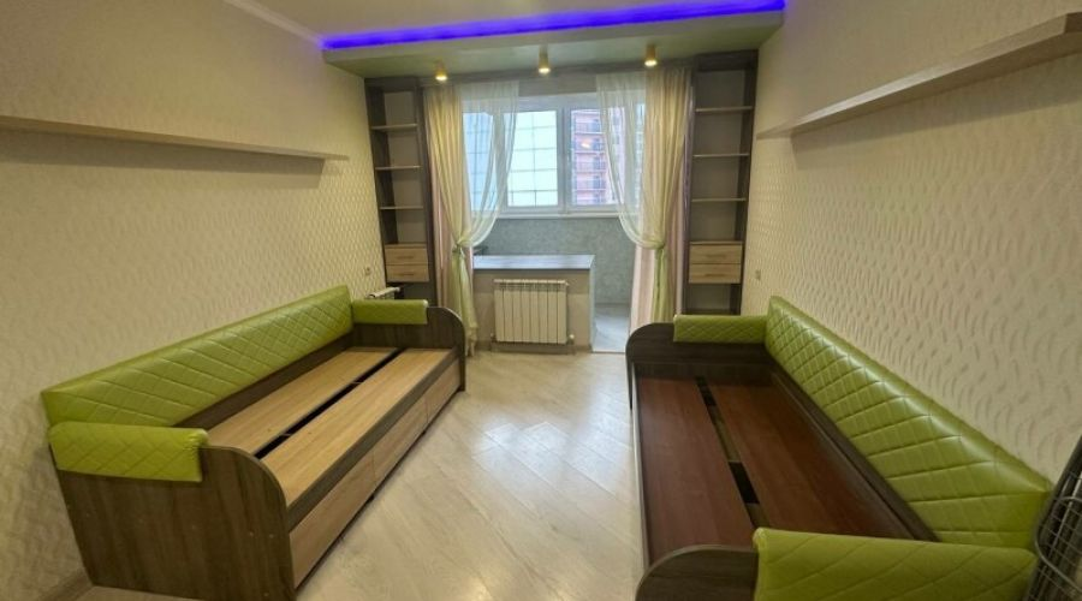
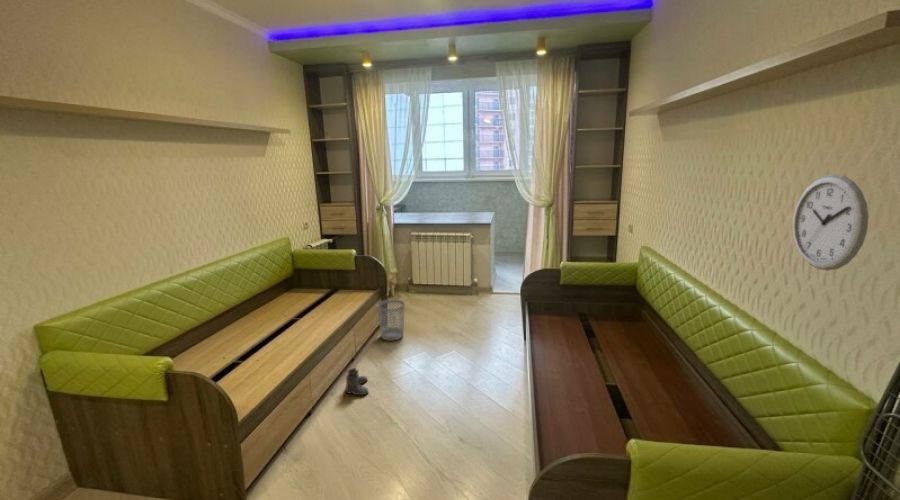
+ wastebasket (391, 320)
+ wall clock (824, 222)
+ boots (357, 380)
